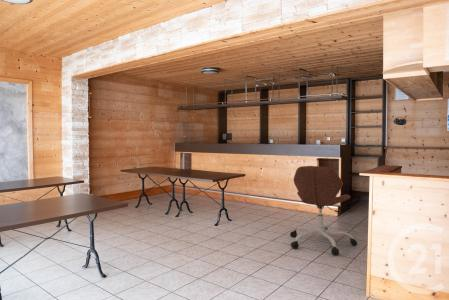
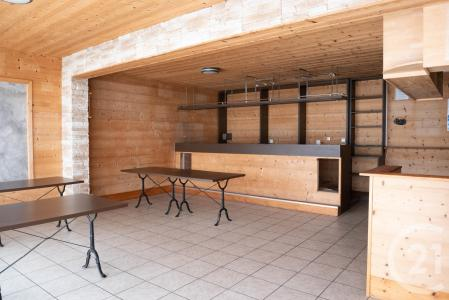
- office chair (320, 203)
